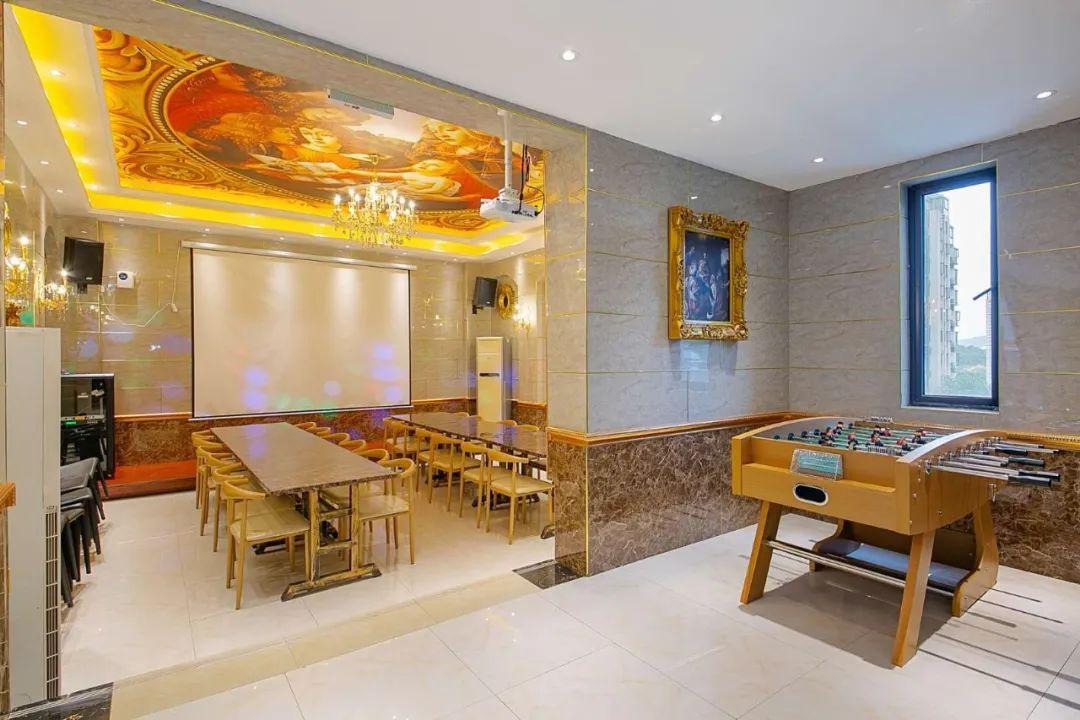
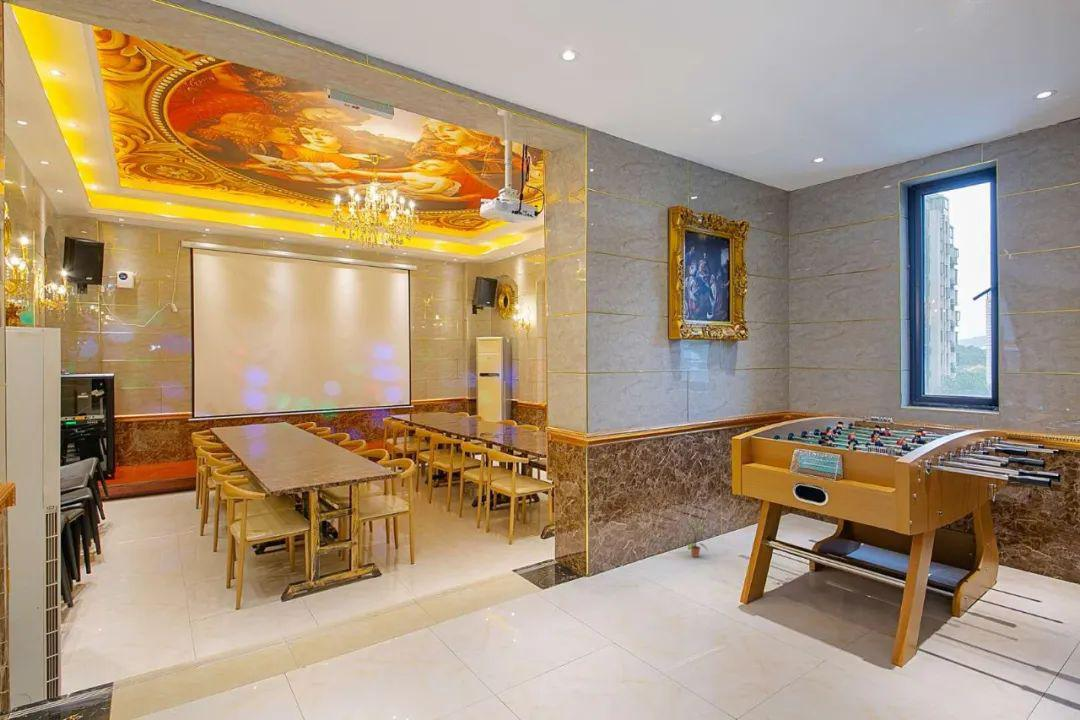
+ potted plant (692, 539)
